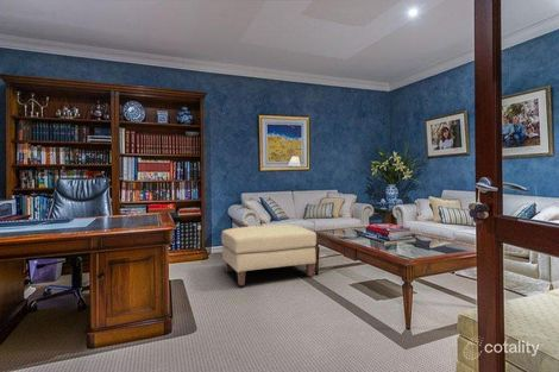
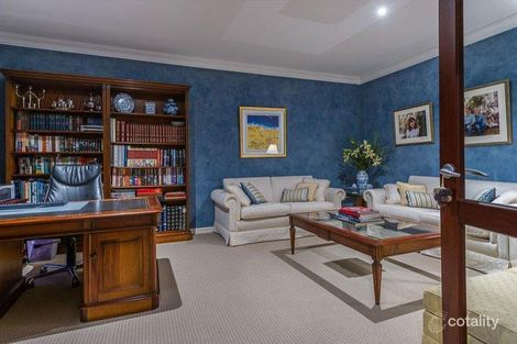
- ottoman (268, 250)
